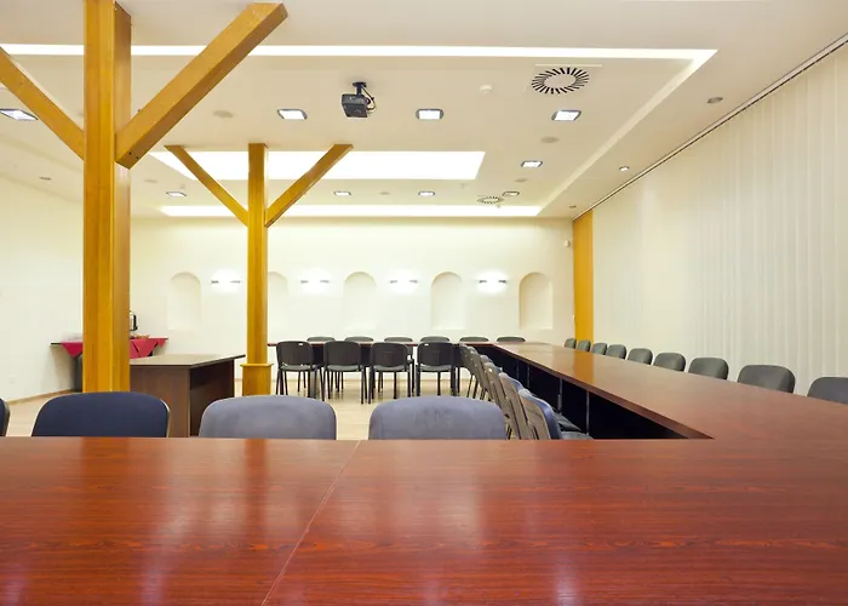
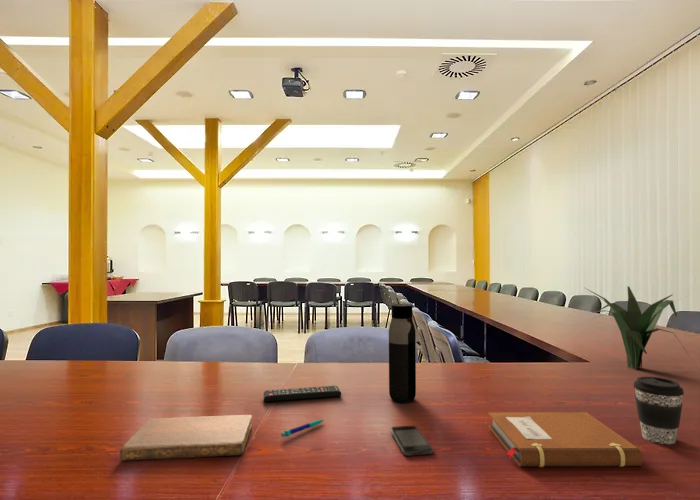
+ notebook (554, 437)
+ plant (635, 328)
+ pen (304, 426)
+ smartphone (410, 439)
+ water bottle (402, 352)
+ notebook (192, 435)
+ coffee cup (658, 410)
+ remote control (302, 393)
